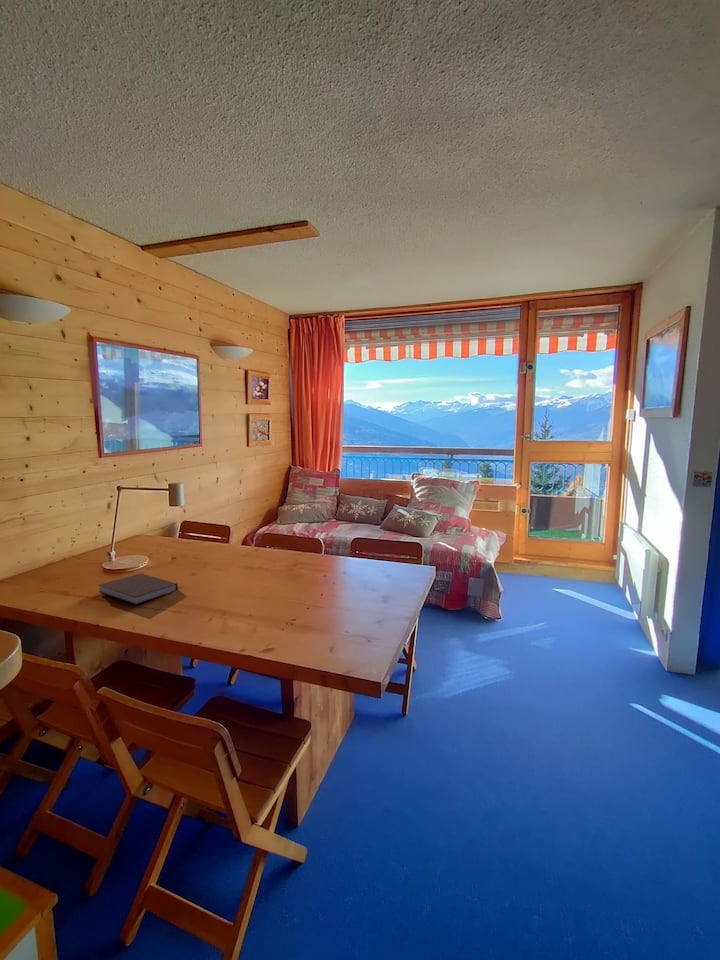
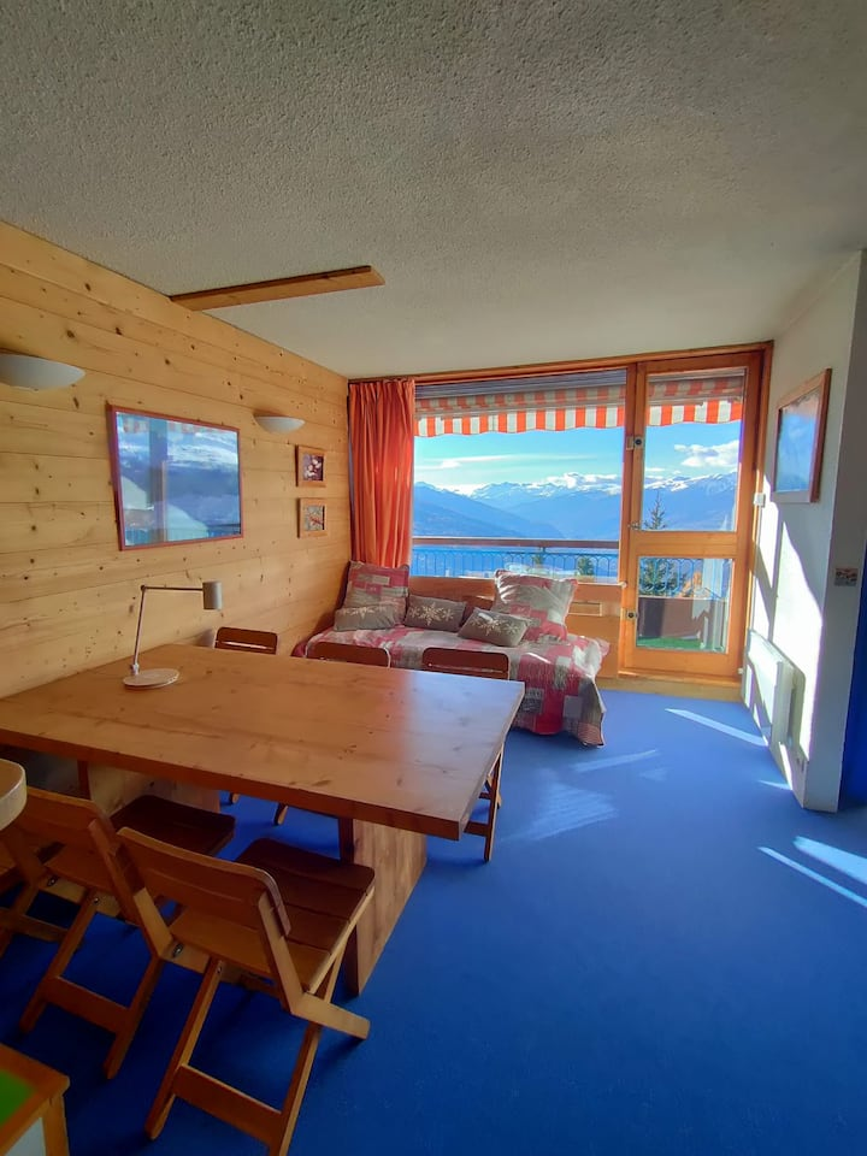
- notebook (138, 587)
